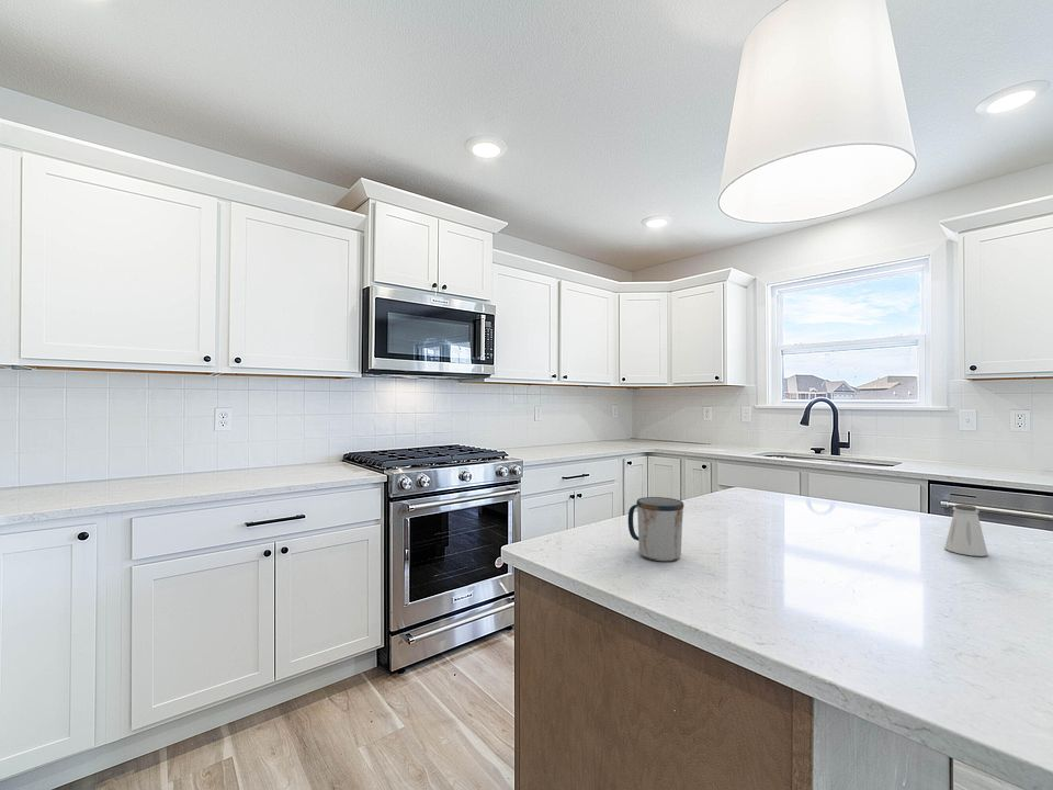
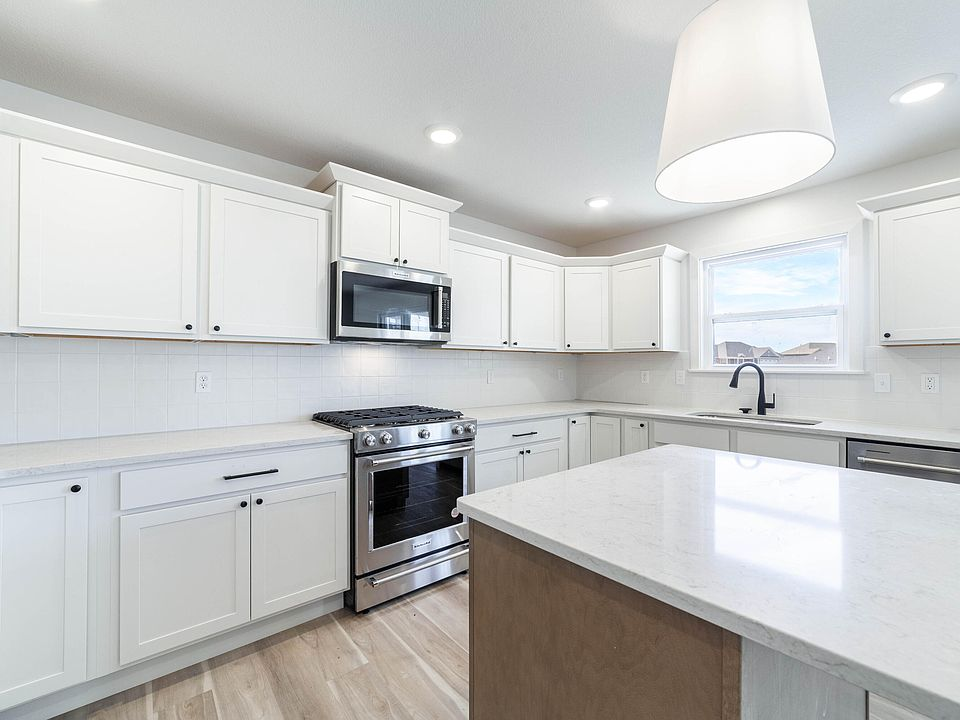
- mug (656, 527)
- saltshaker (965, 528)
